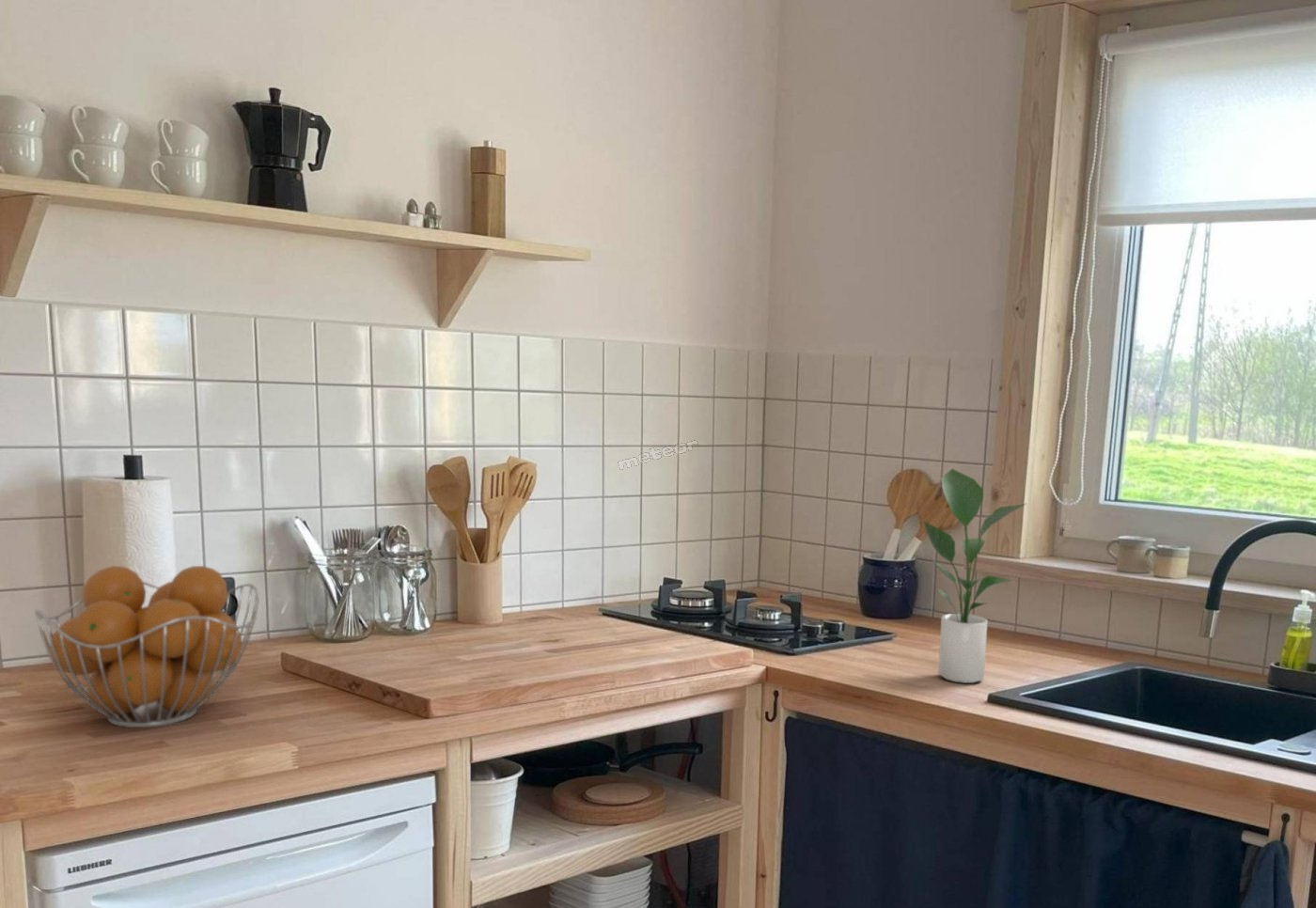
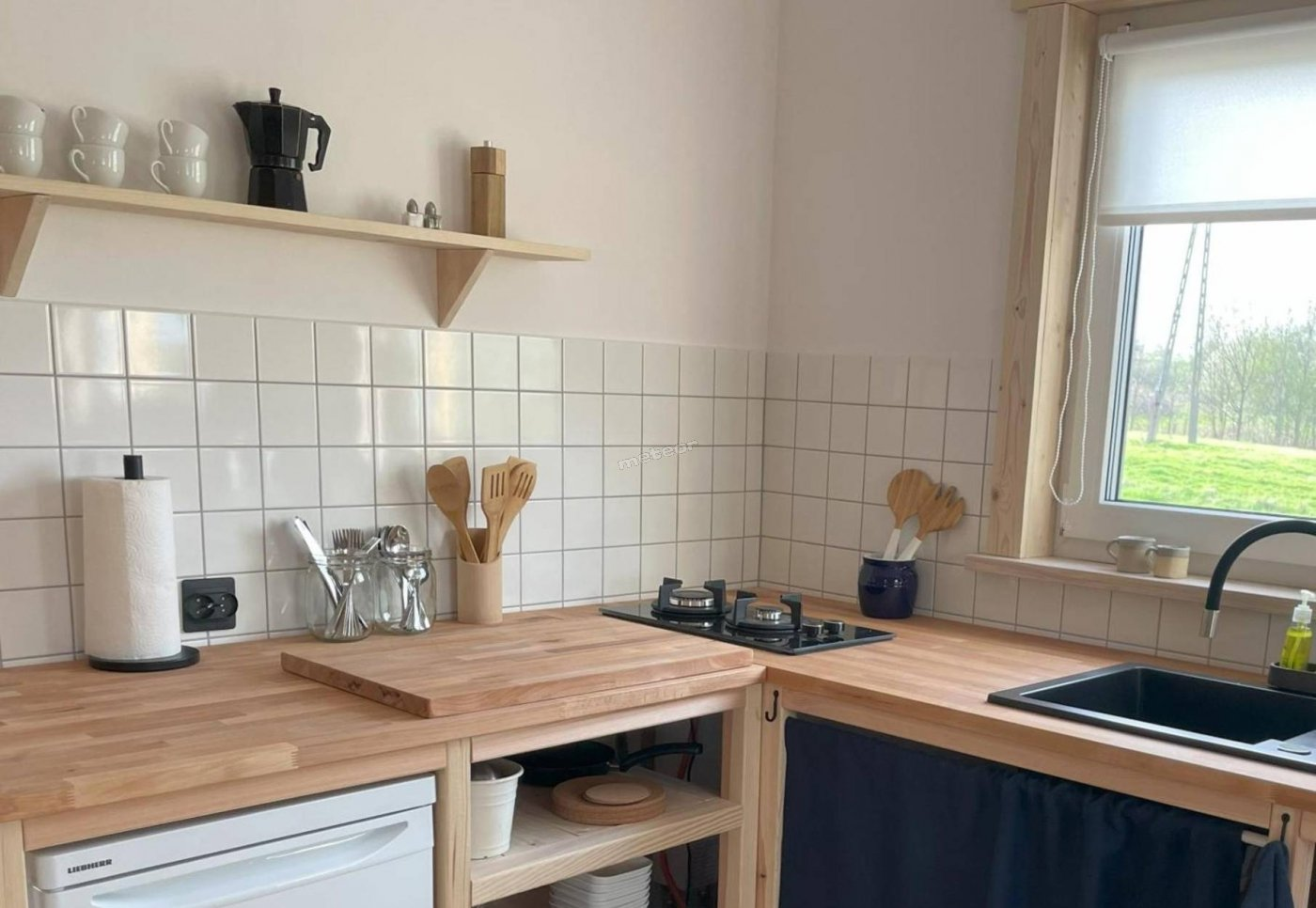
- fruit basket (151, 641)
- potted plant (963, 579)
